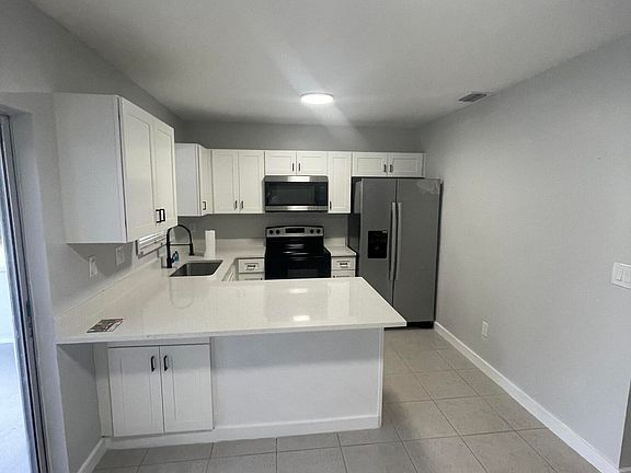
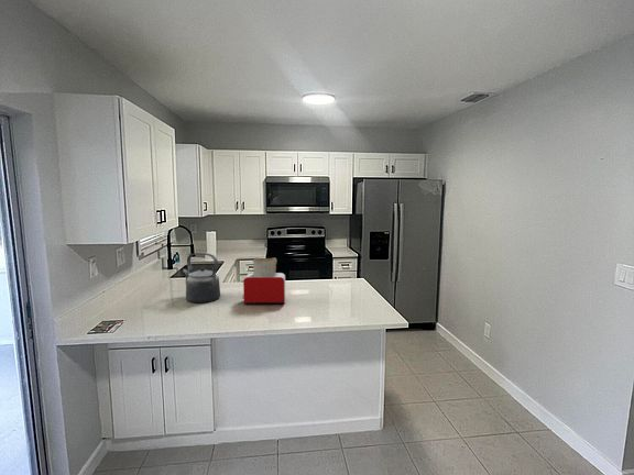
+ toaster (263, 279)
+ kettle (199, 275)
